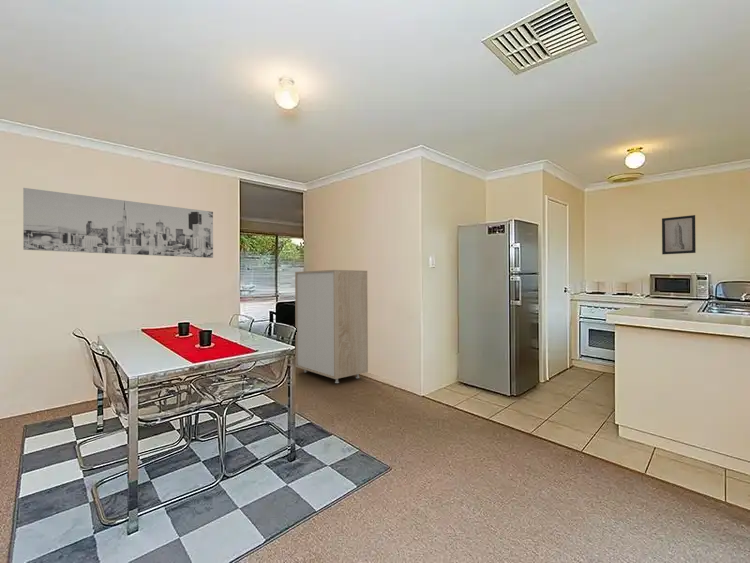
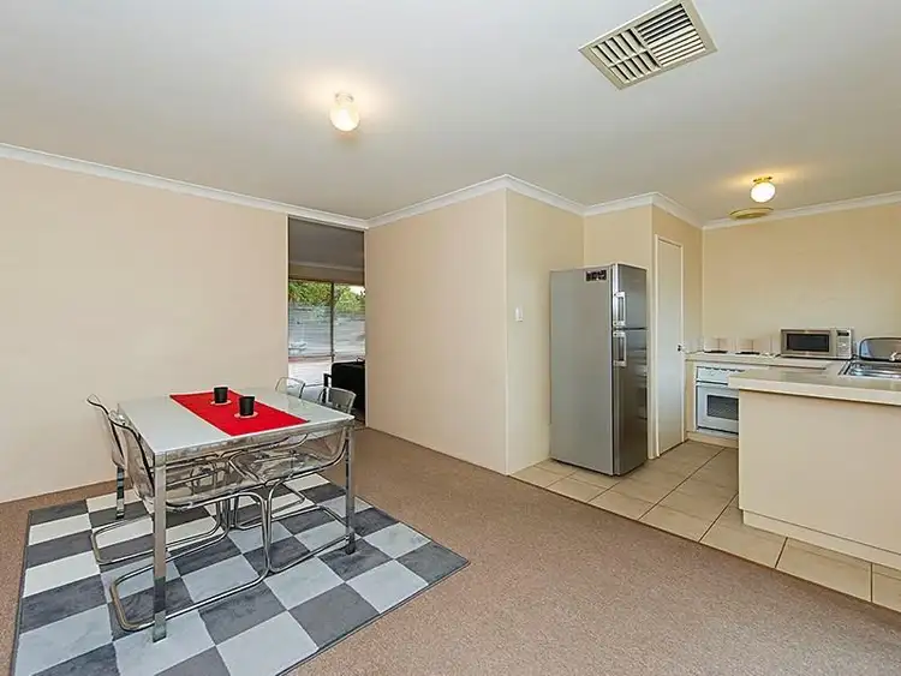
- wall art (678, 235)
- storage cabinet (331, 323)
- wall art (131, 228)
